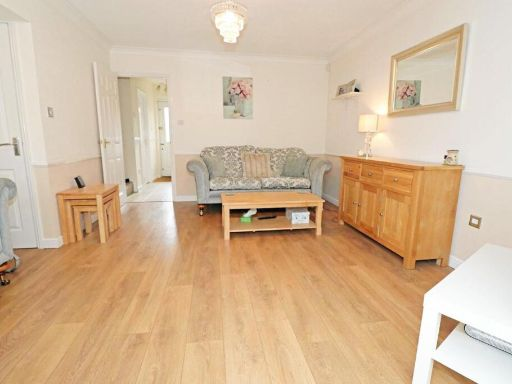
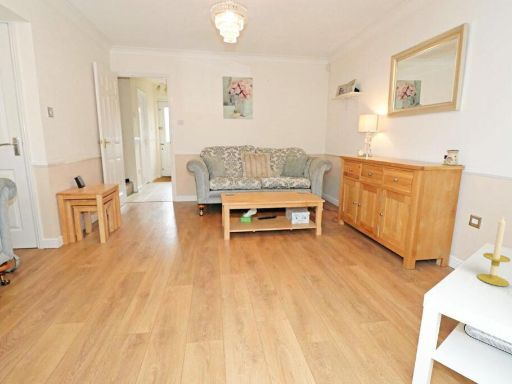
+ candle (497, 248)
